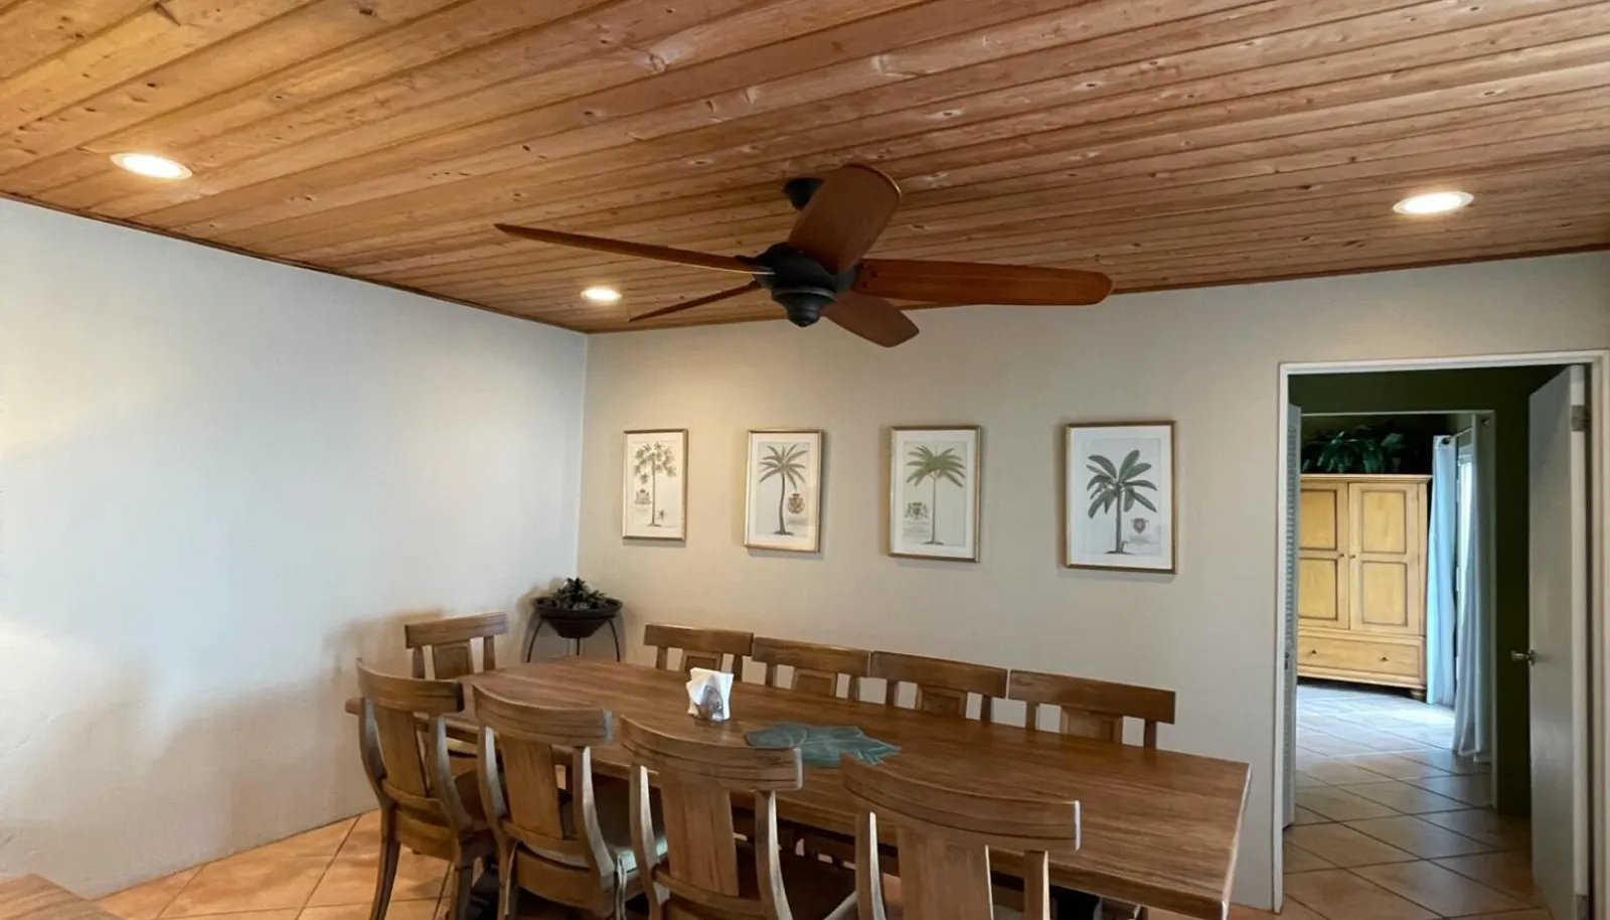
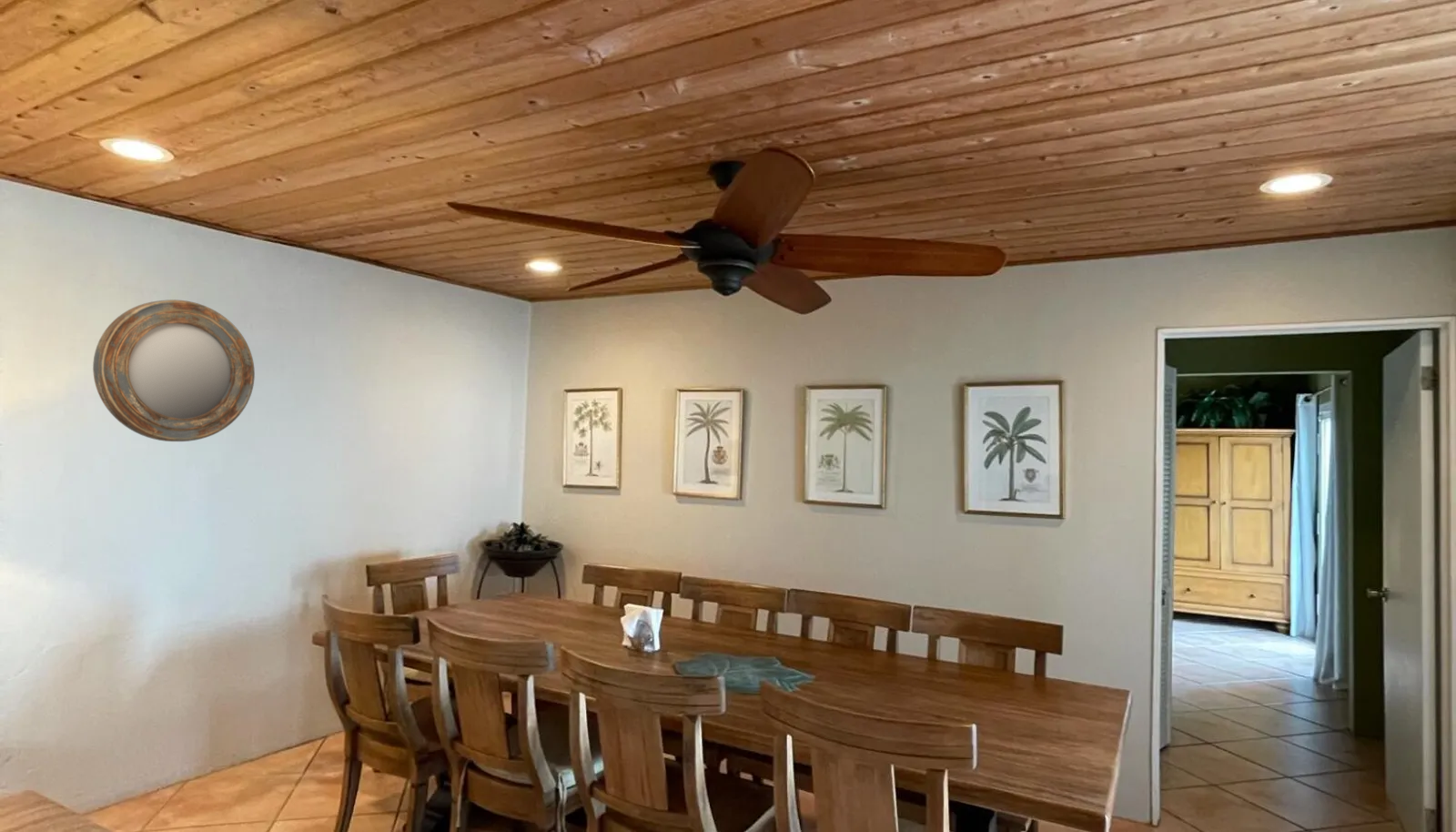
+ home mirror (179, 370)
